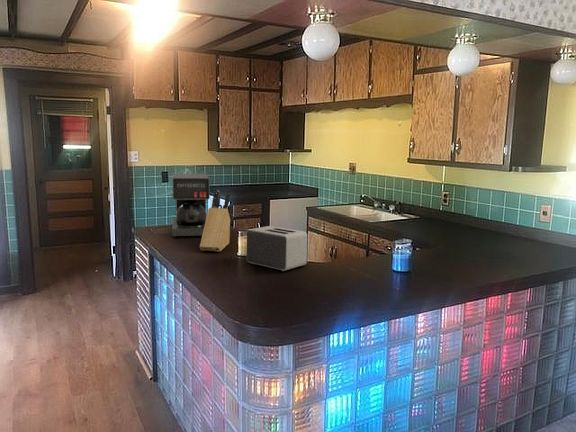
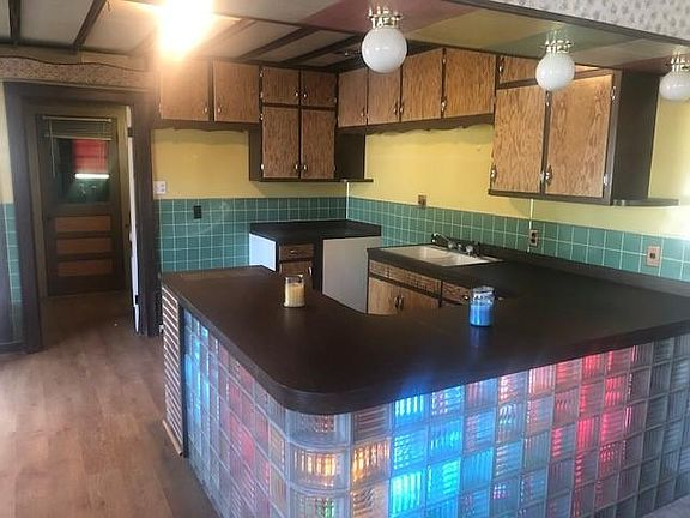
- knife block (217, 219)
- toaster (274, 247)
- coffee maker (191, 203)
